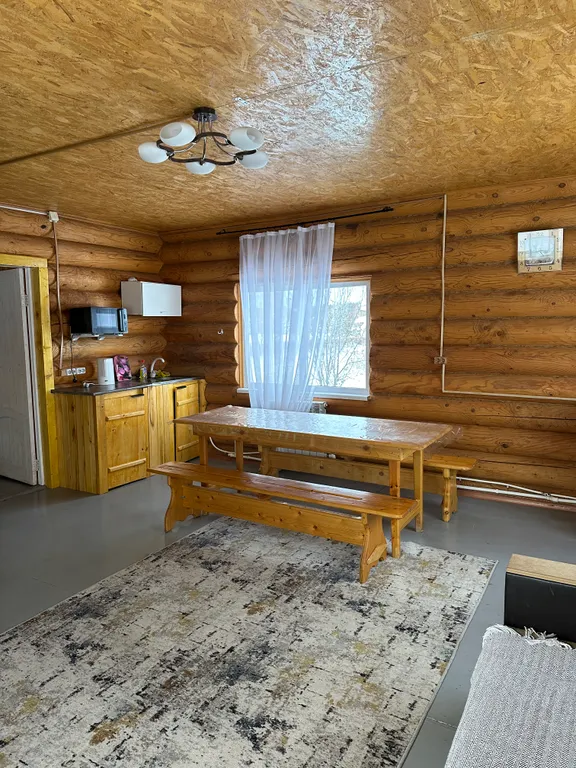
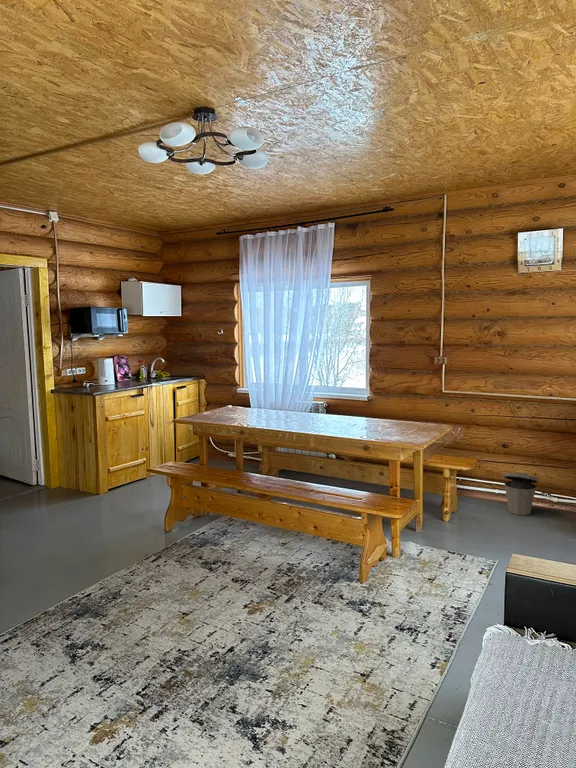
+ trash can (520, 490)
